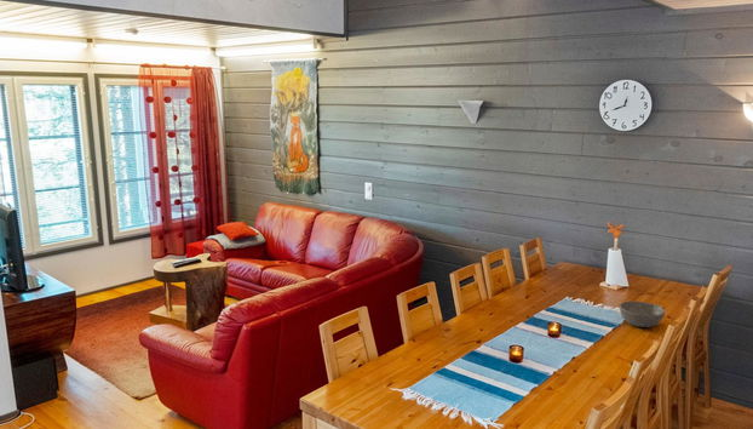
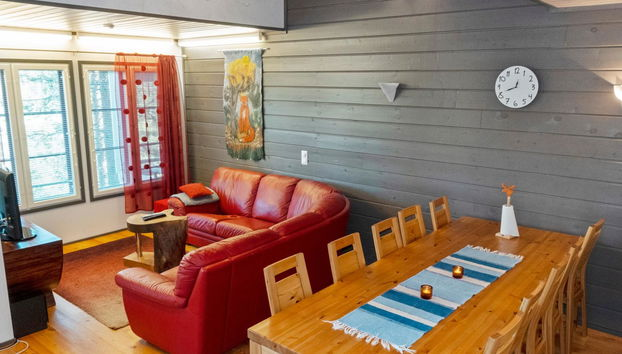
- bowl (642, 315)
